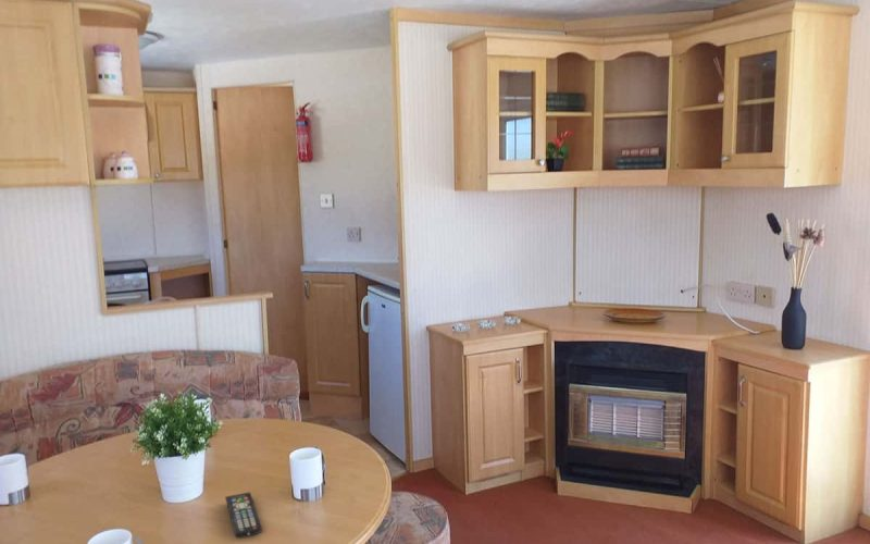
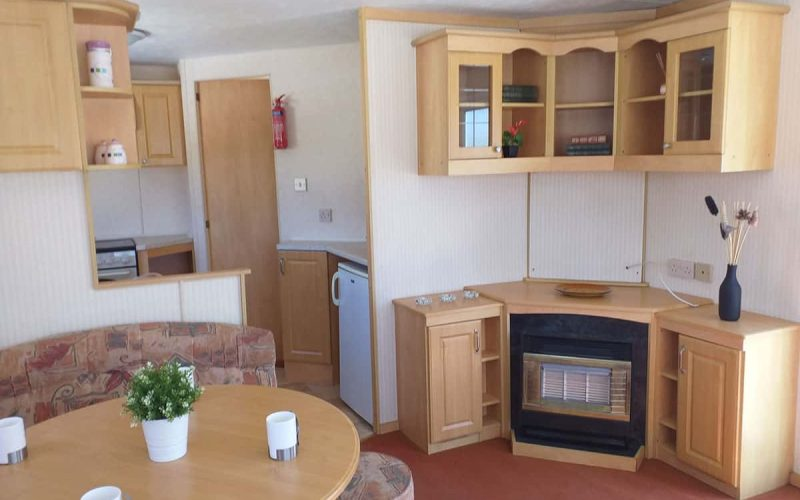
- remote control (243, 512)
